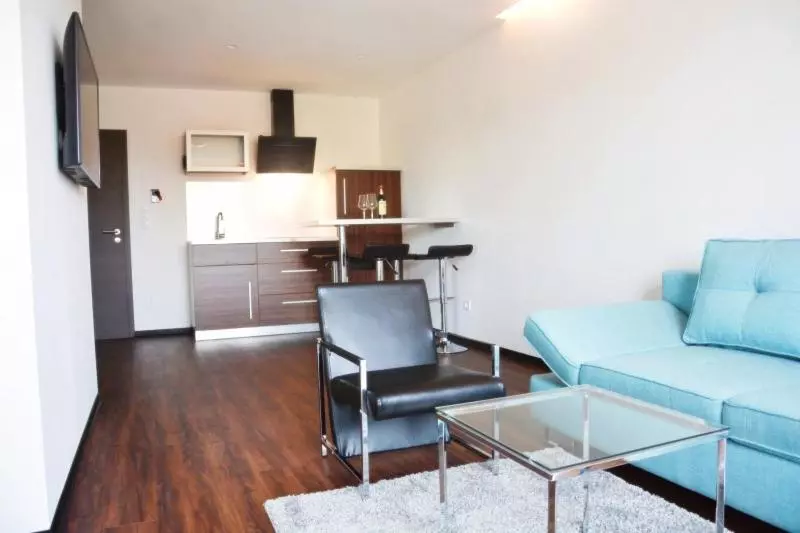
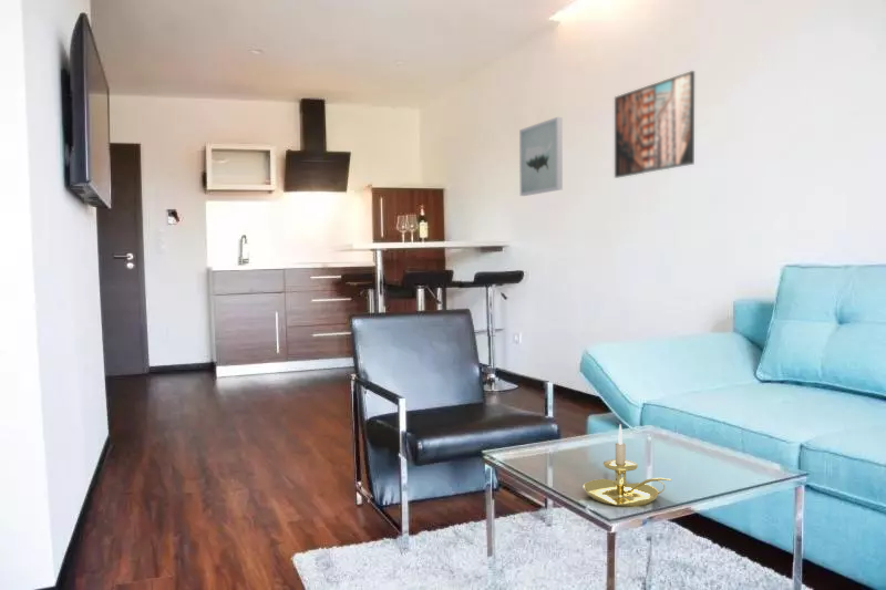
+ candle holder (626, 460)
+ wall art (539, 158)
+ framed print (651, 127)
